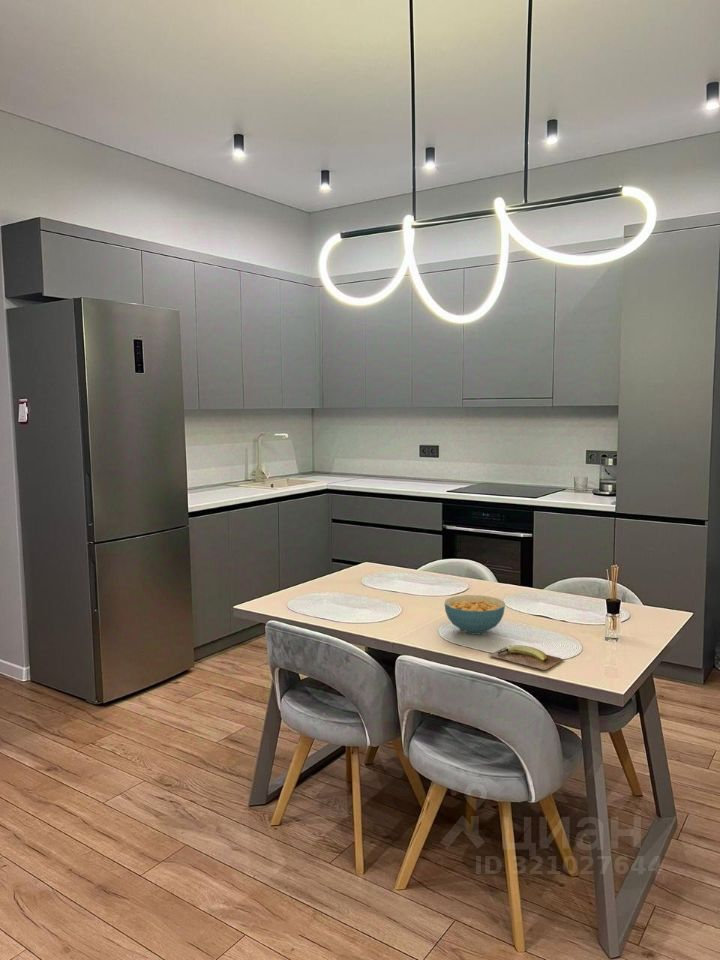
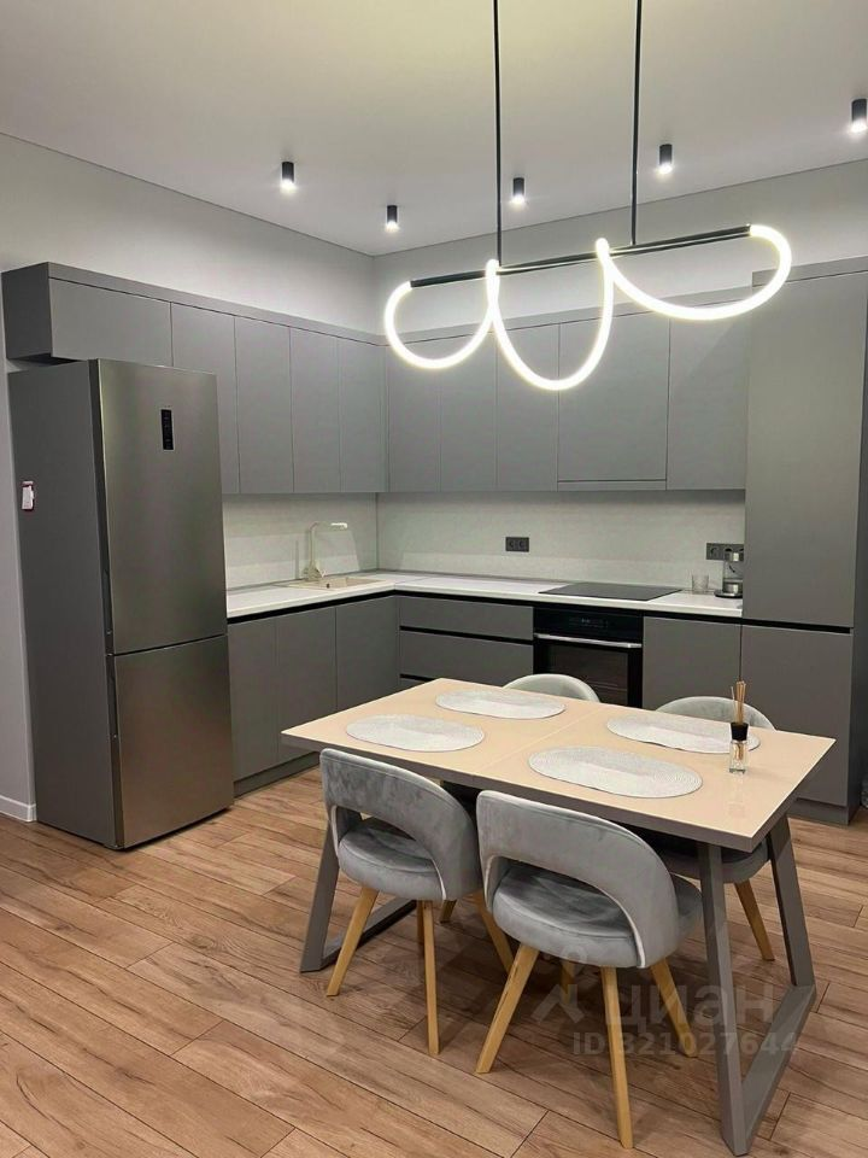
- cereal bowl (474, 617)
- banana (526, 653)
